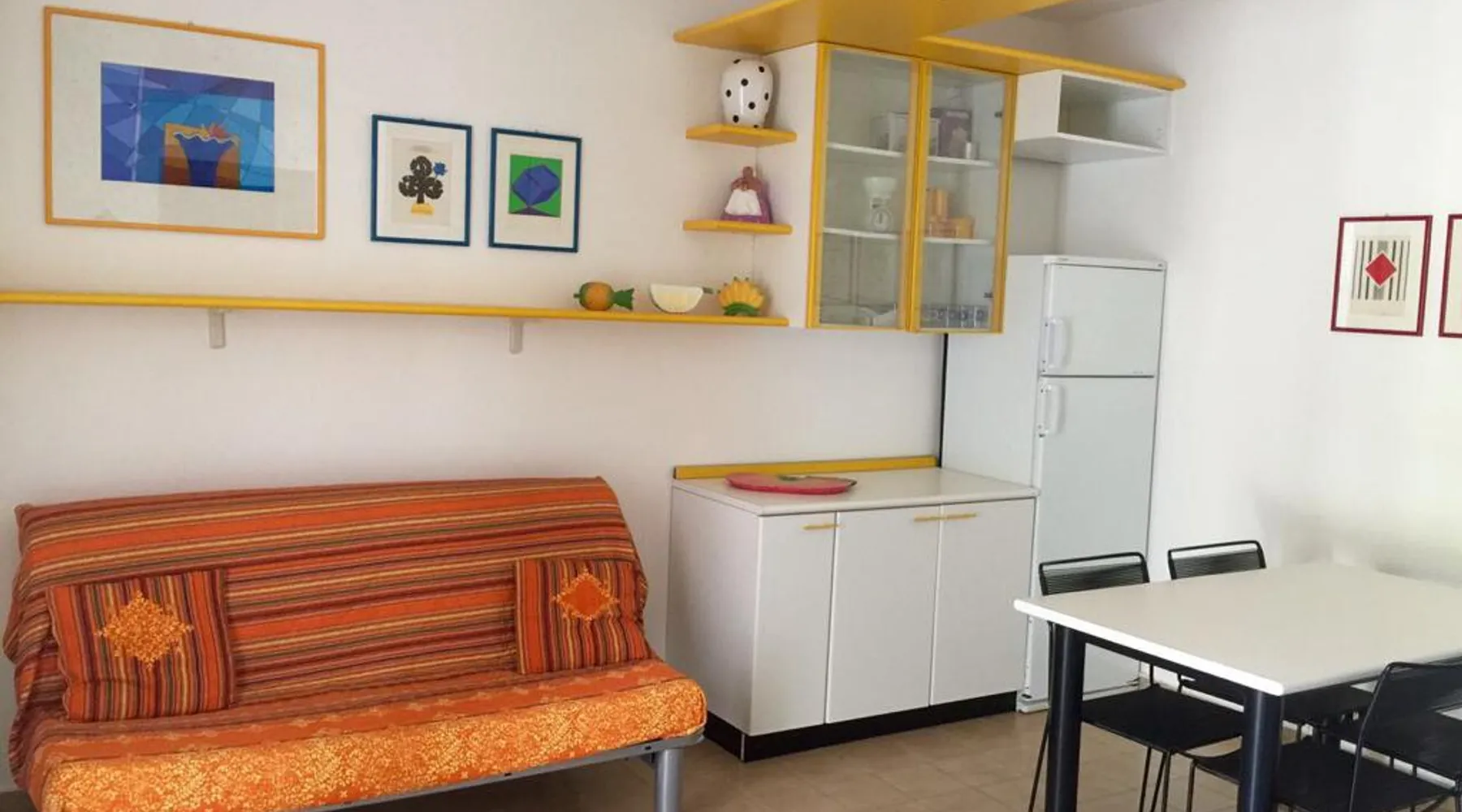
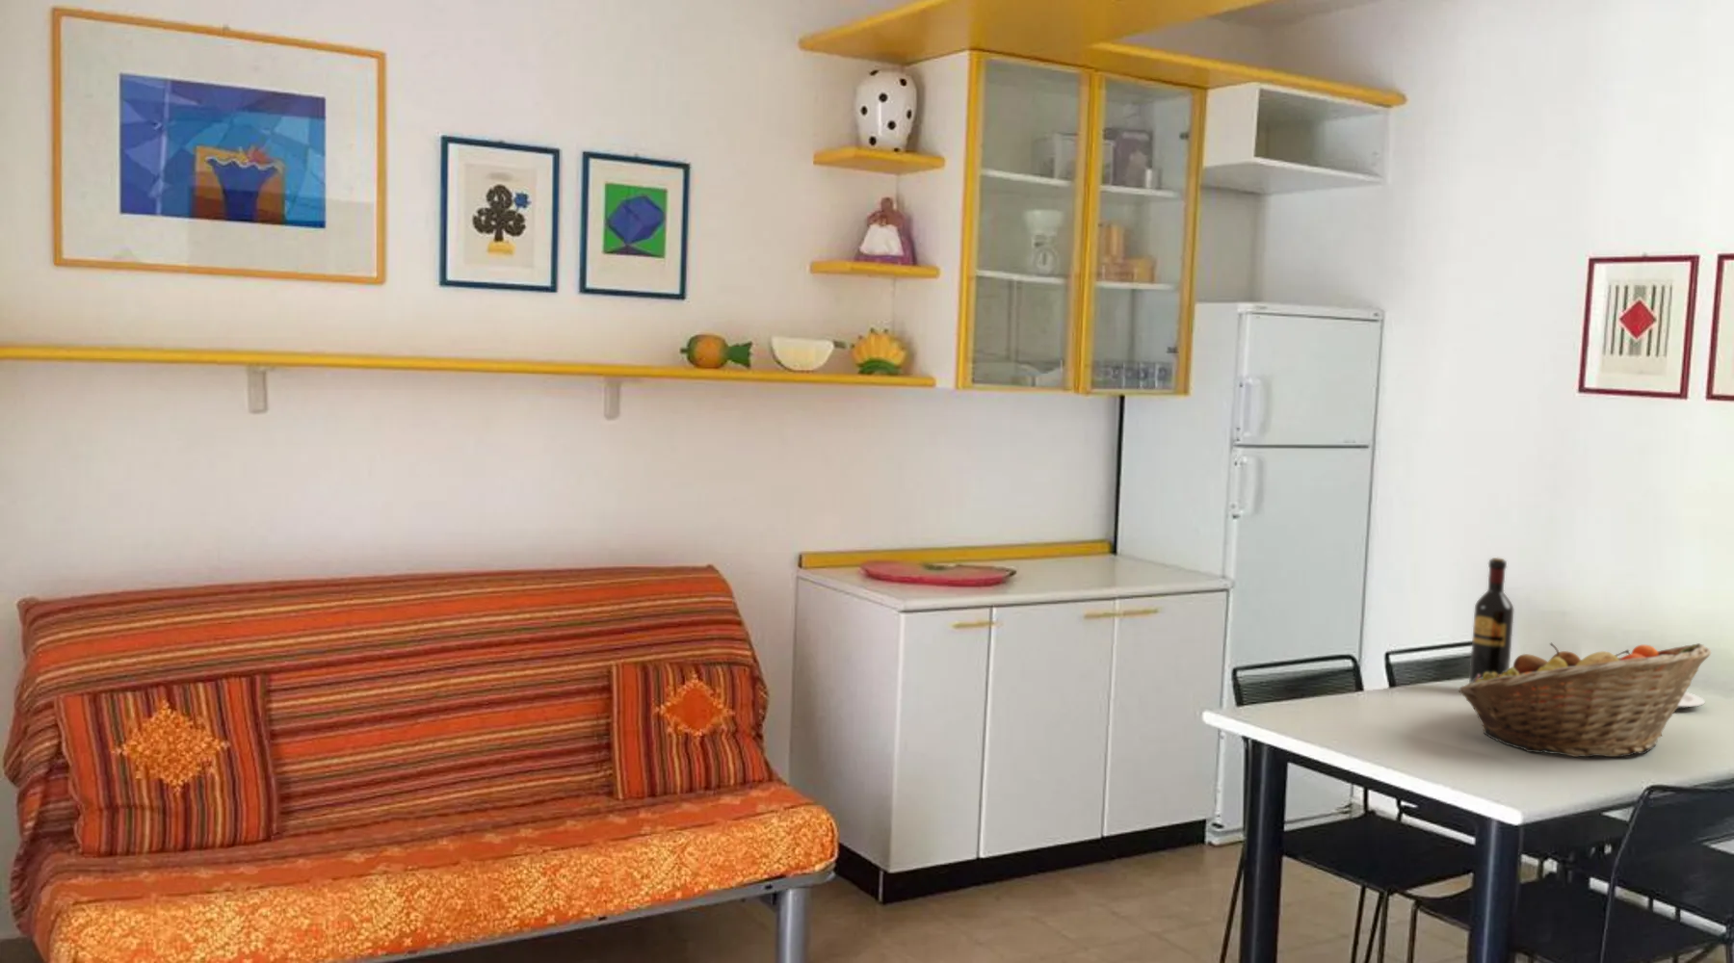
+ wine bottle (1492, 626)
+ fruit basket (1582, 689)
+ plate (1678, 704)
